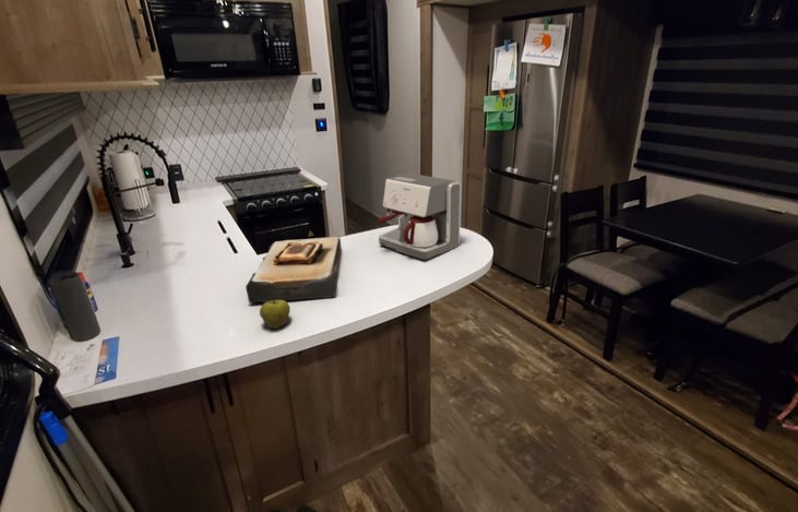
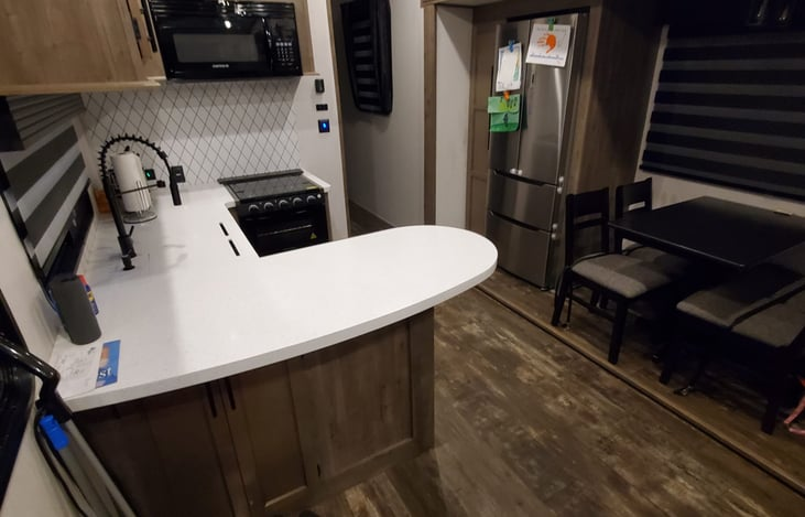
- coffee maker (418, 213)
- toast (299, 262)
- apple (274, 311)
